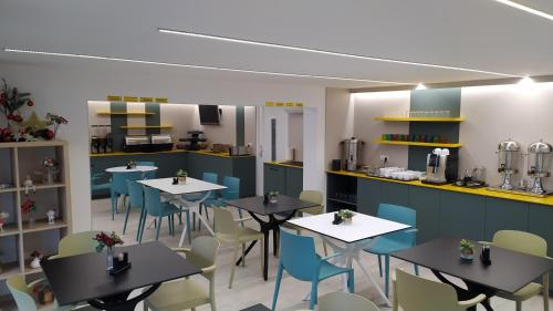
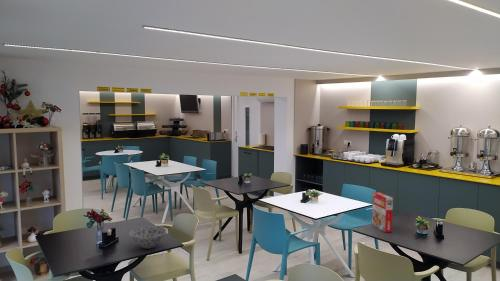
+ bowl (148, 239)
+ cereal box (382, 211)
